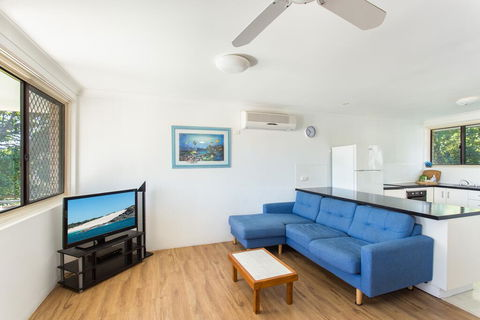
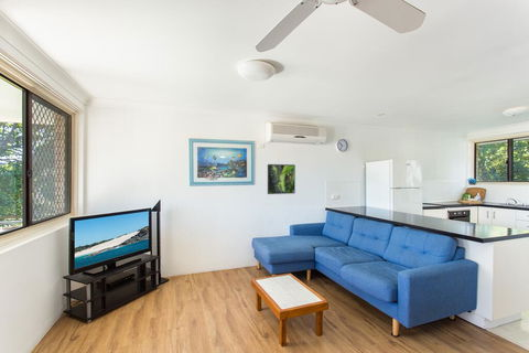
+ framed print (281, 179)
